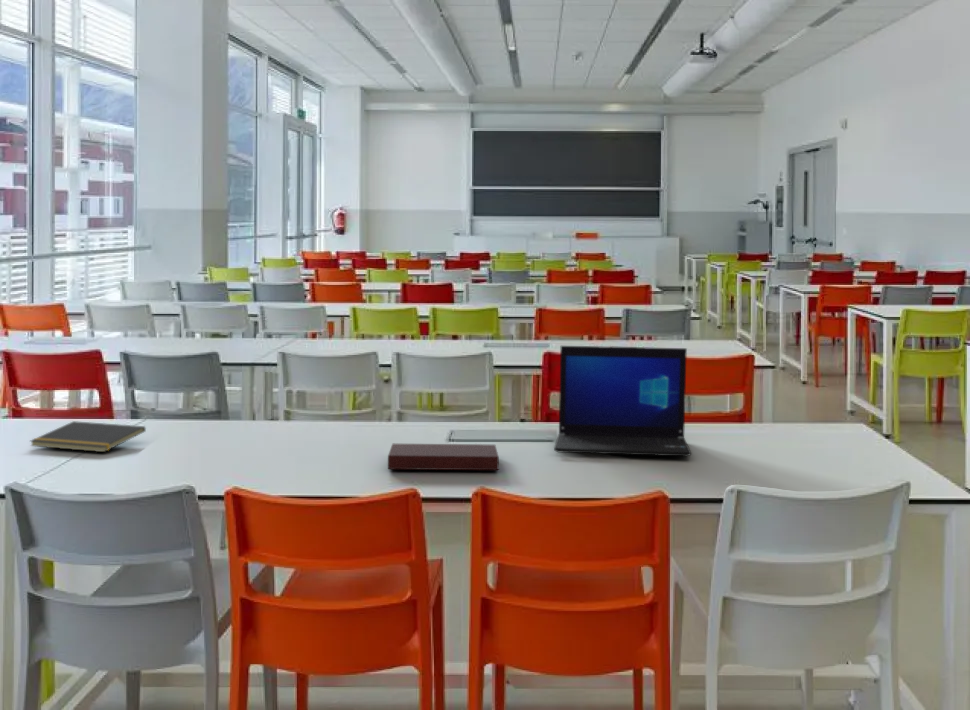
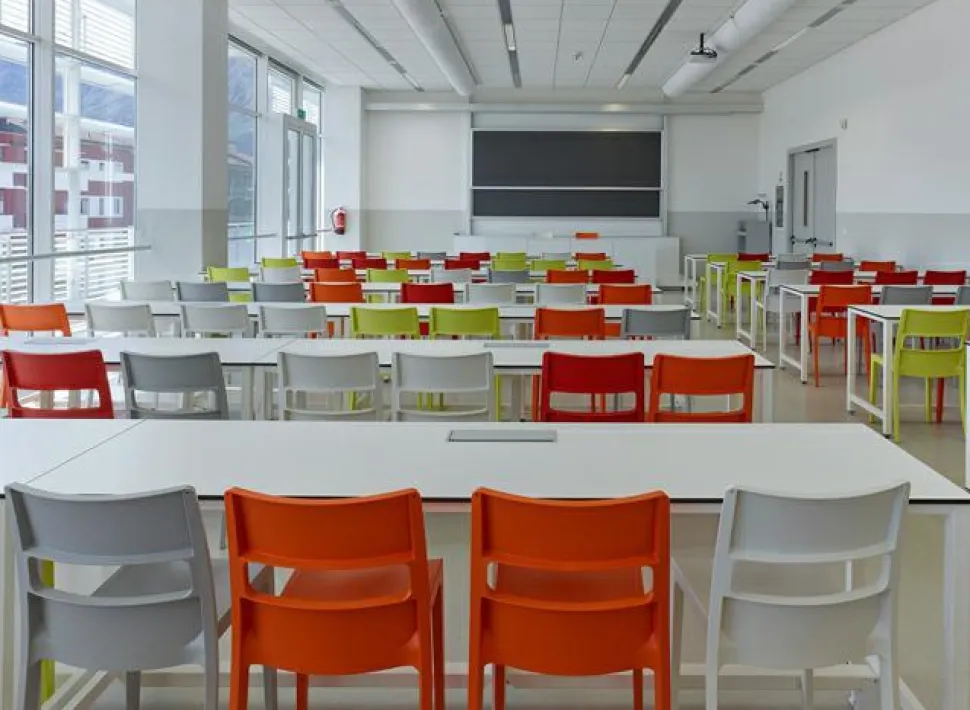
- laptop (622, 398)
- notepad (88, 436)
- notebook (443, 456)
